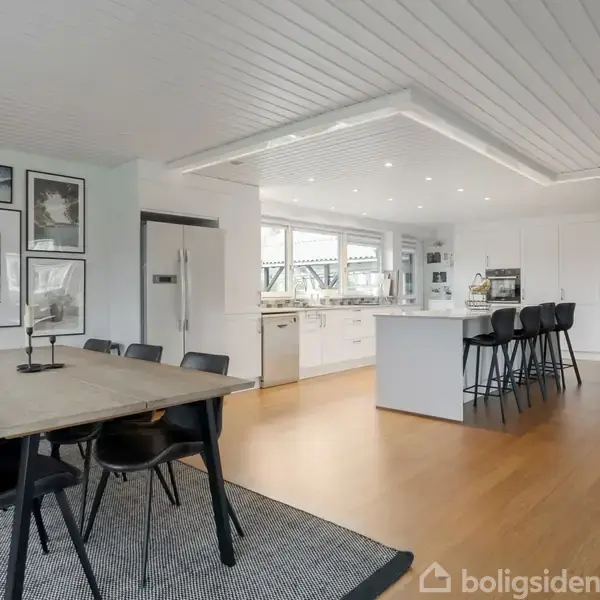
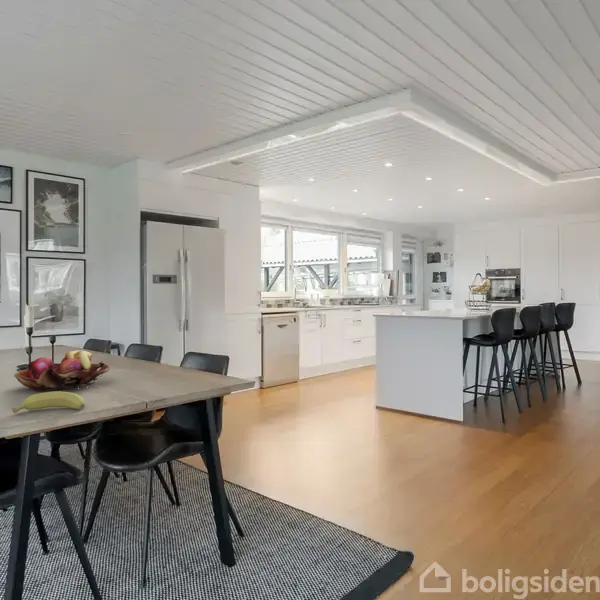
+ banana (48, 402)
+ fruit basket (66, 369)
